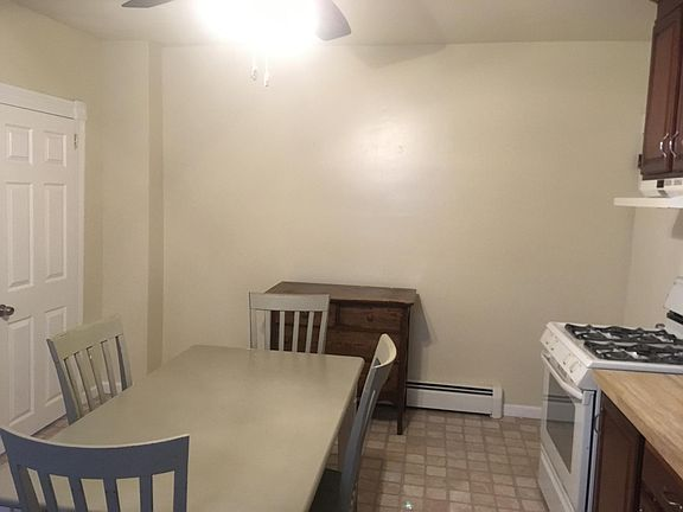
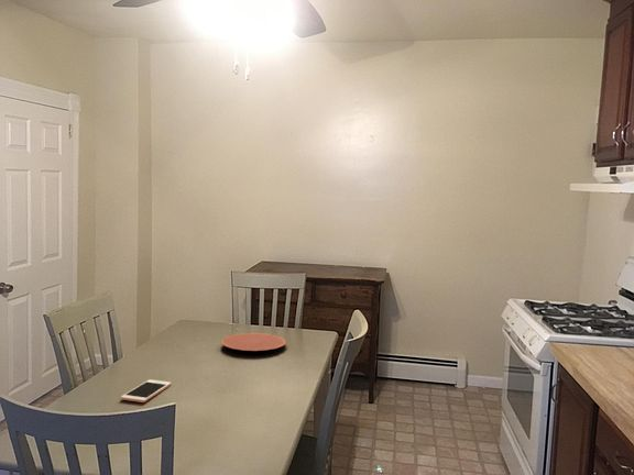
+ plate (253, 343)
+ cell phone (146, 390)
